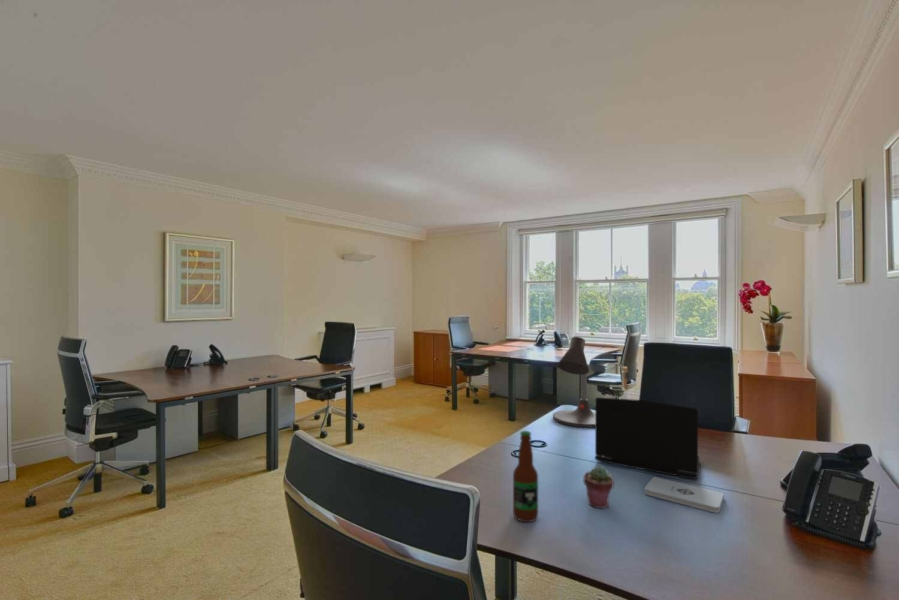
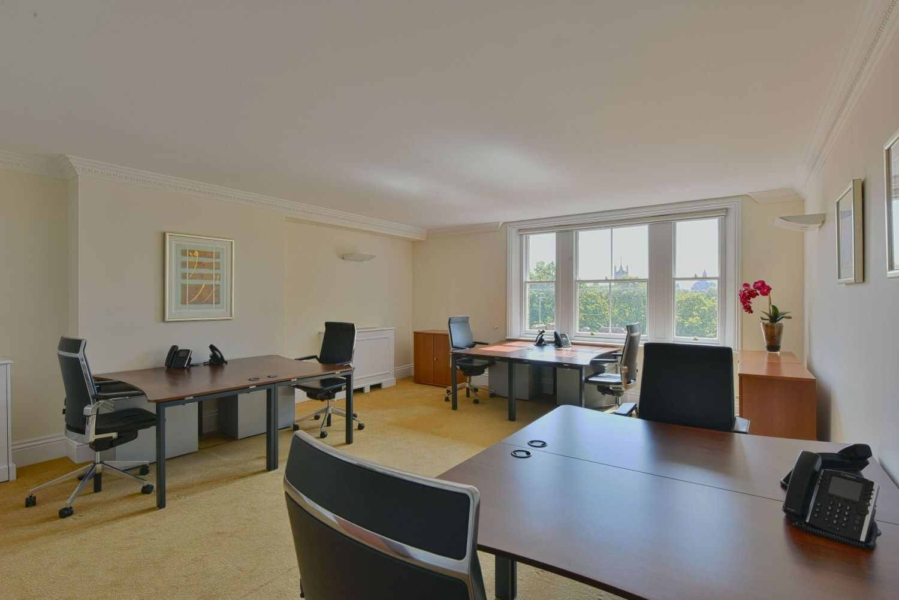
- bottle (525, 474)
- desk lamp (581, 378)
- notepad (683, 493)
- potted succulent (598, 485)
- laptop (647, 427)
